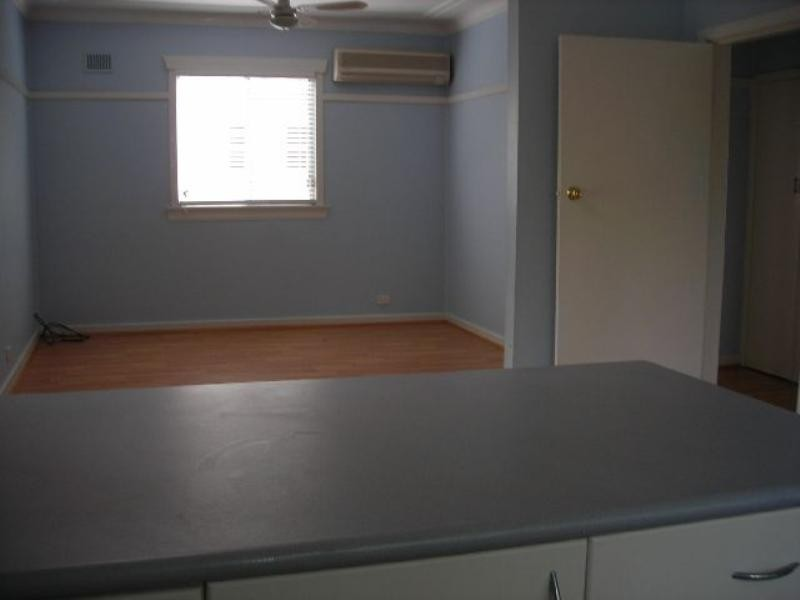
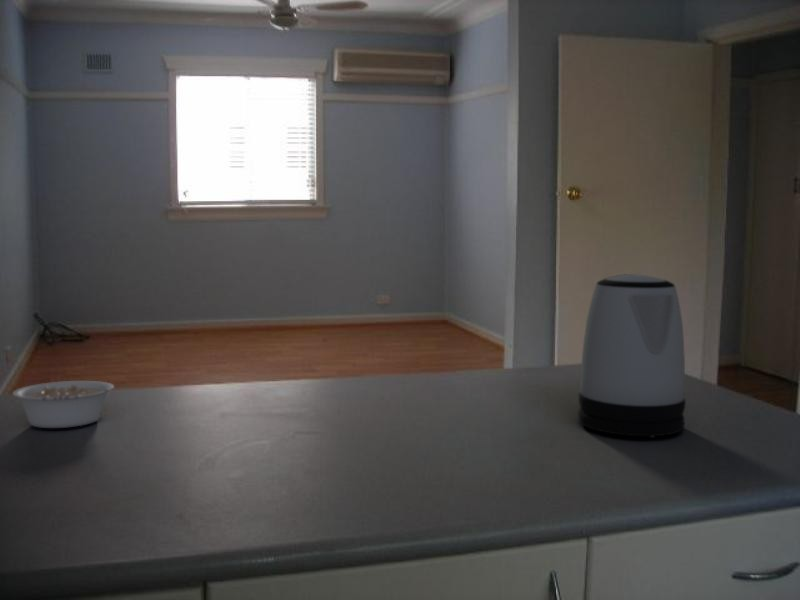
+ kettle (626, 348)
+ legume (68, 401)
